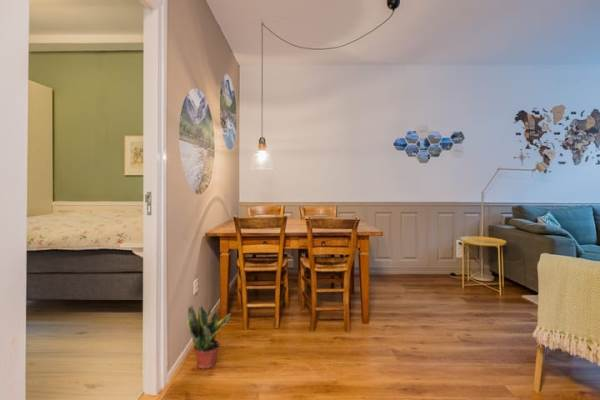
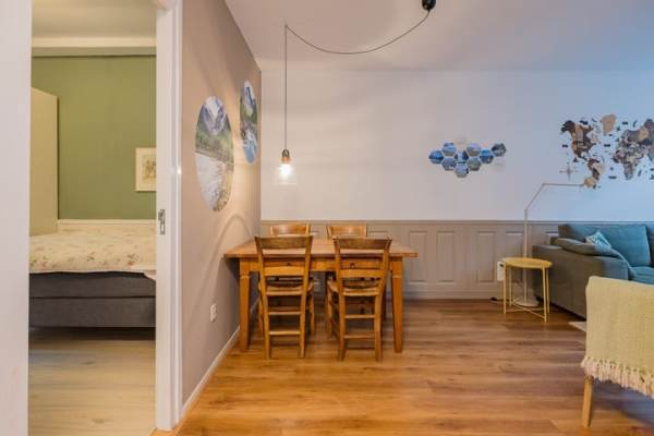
- potted plant (210, 329)
